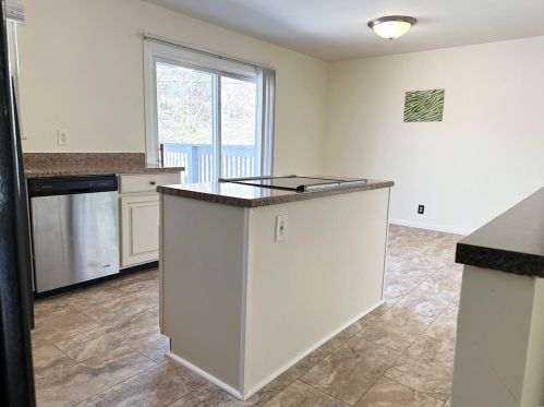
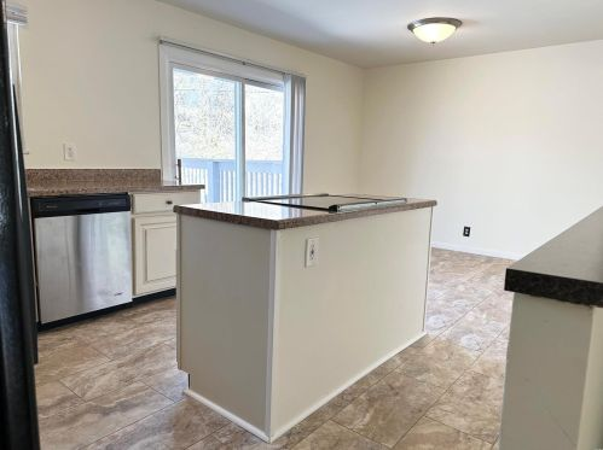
- wall art (423, 106)
